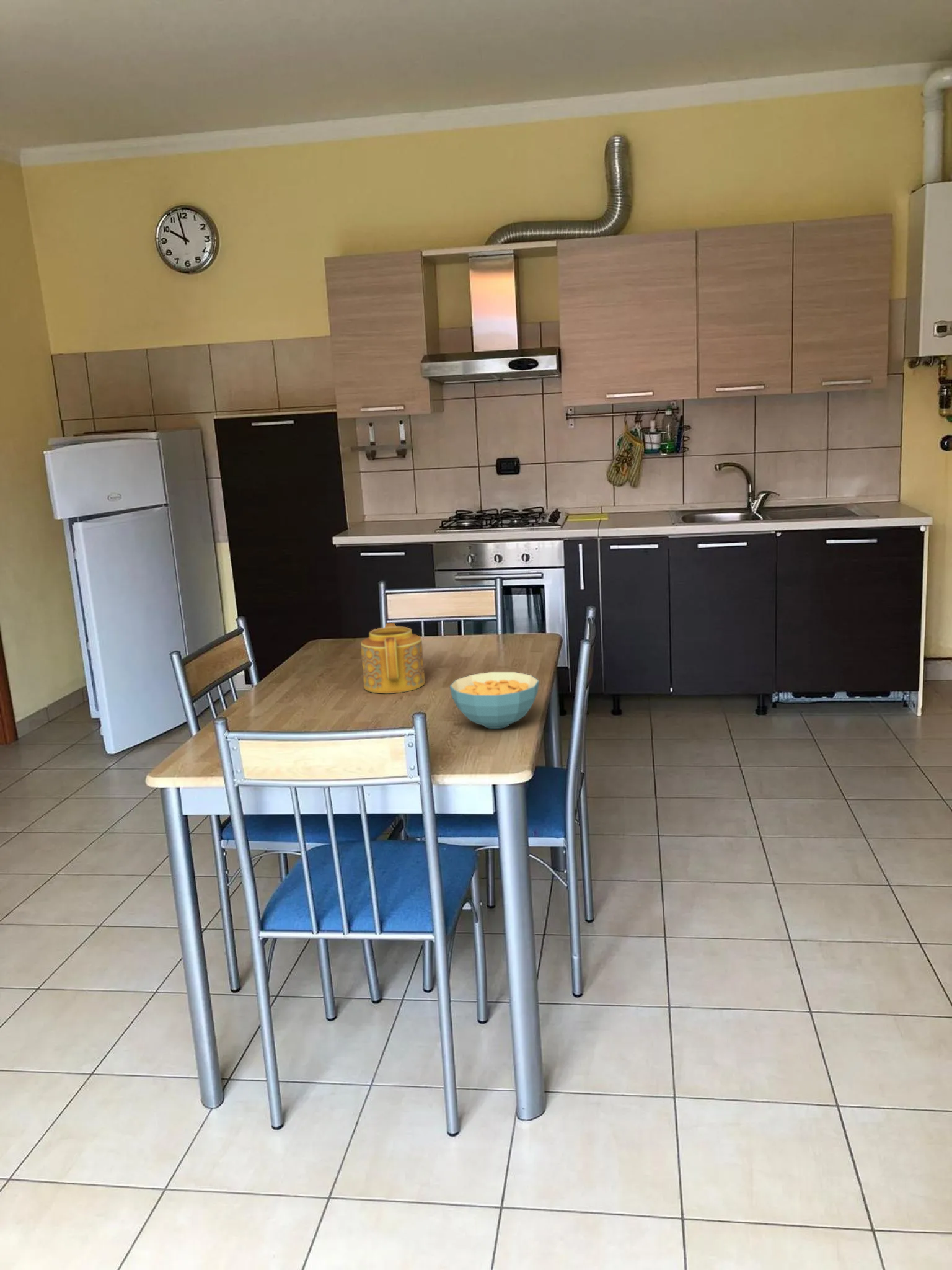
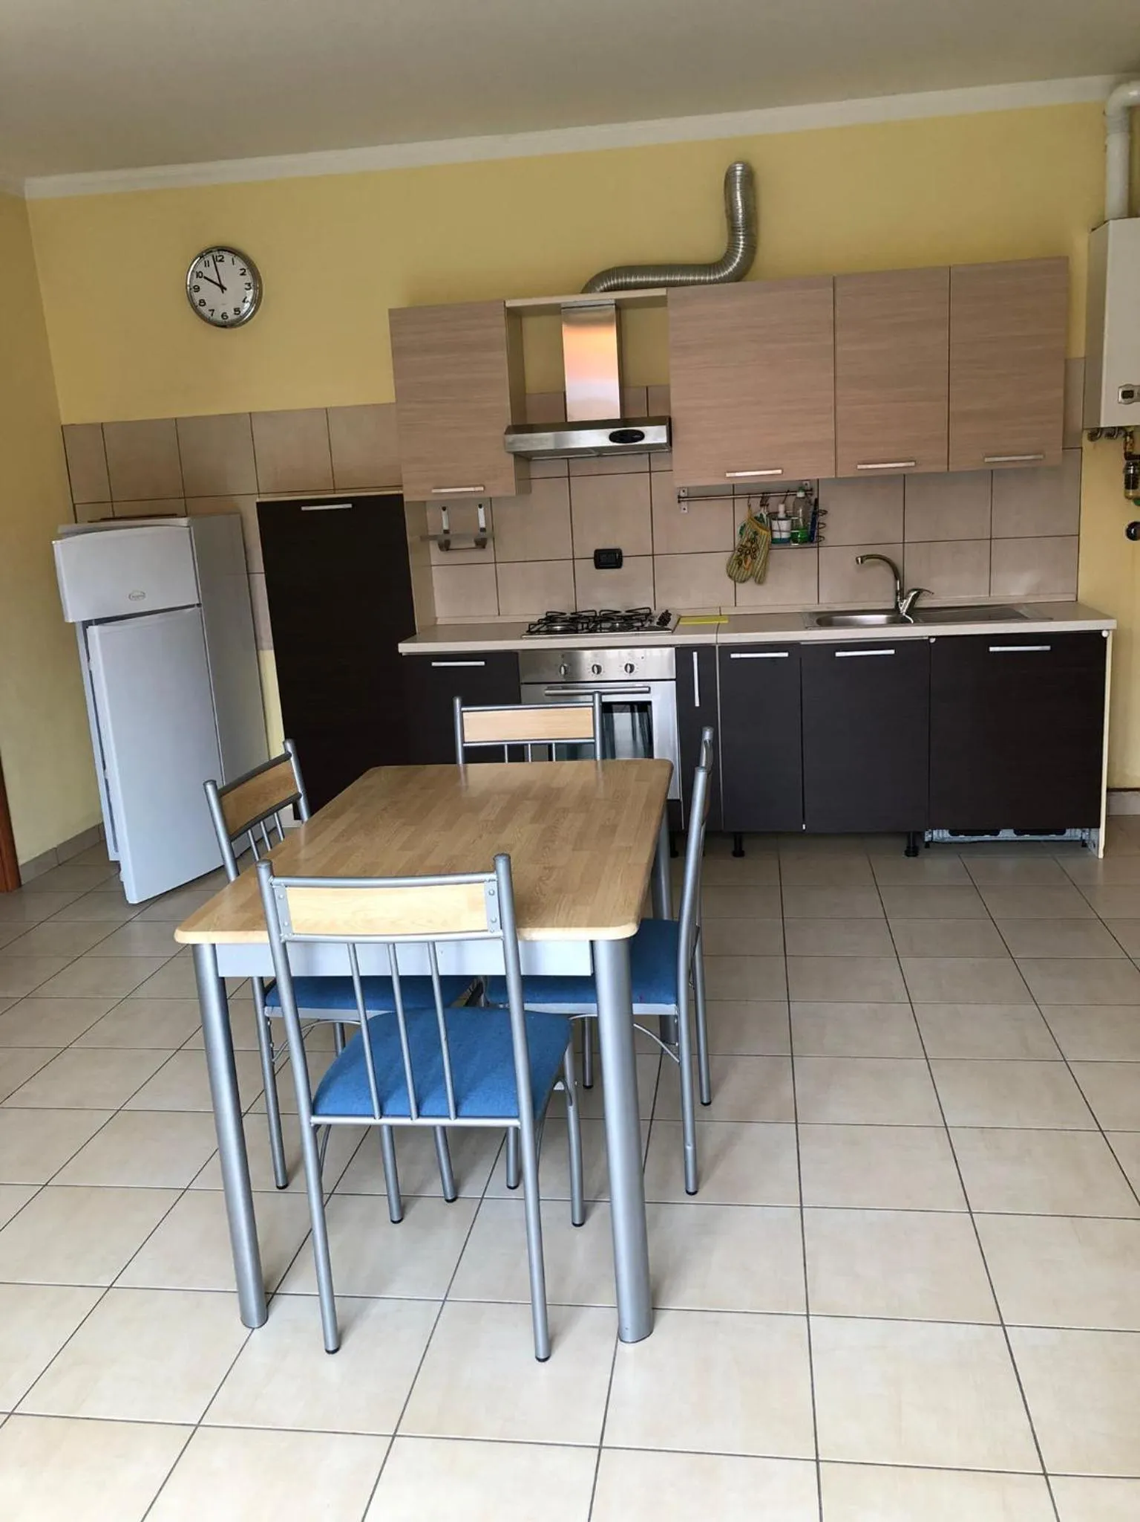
- teapot (392, 657)
- cereal bowl (495, 704)
